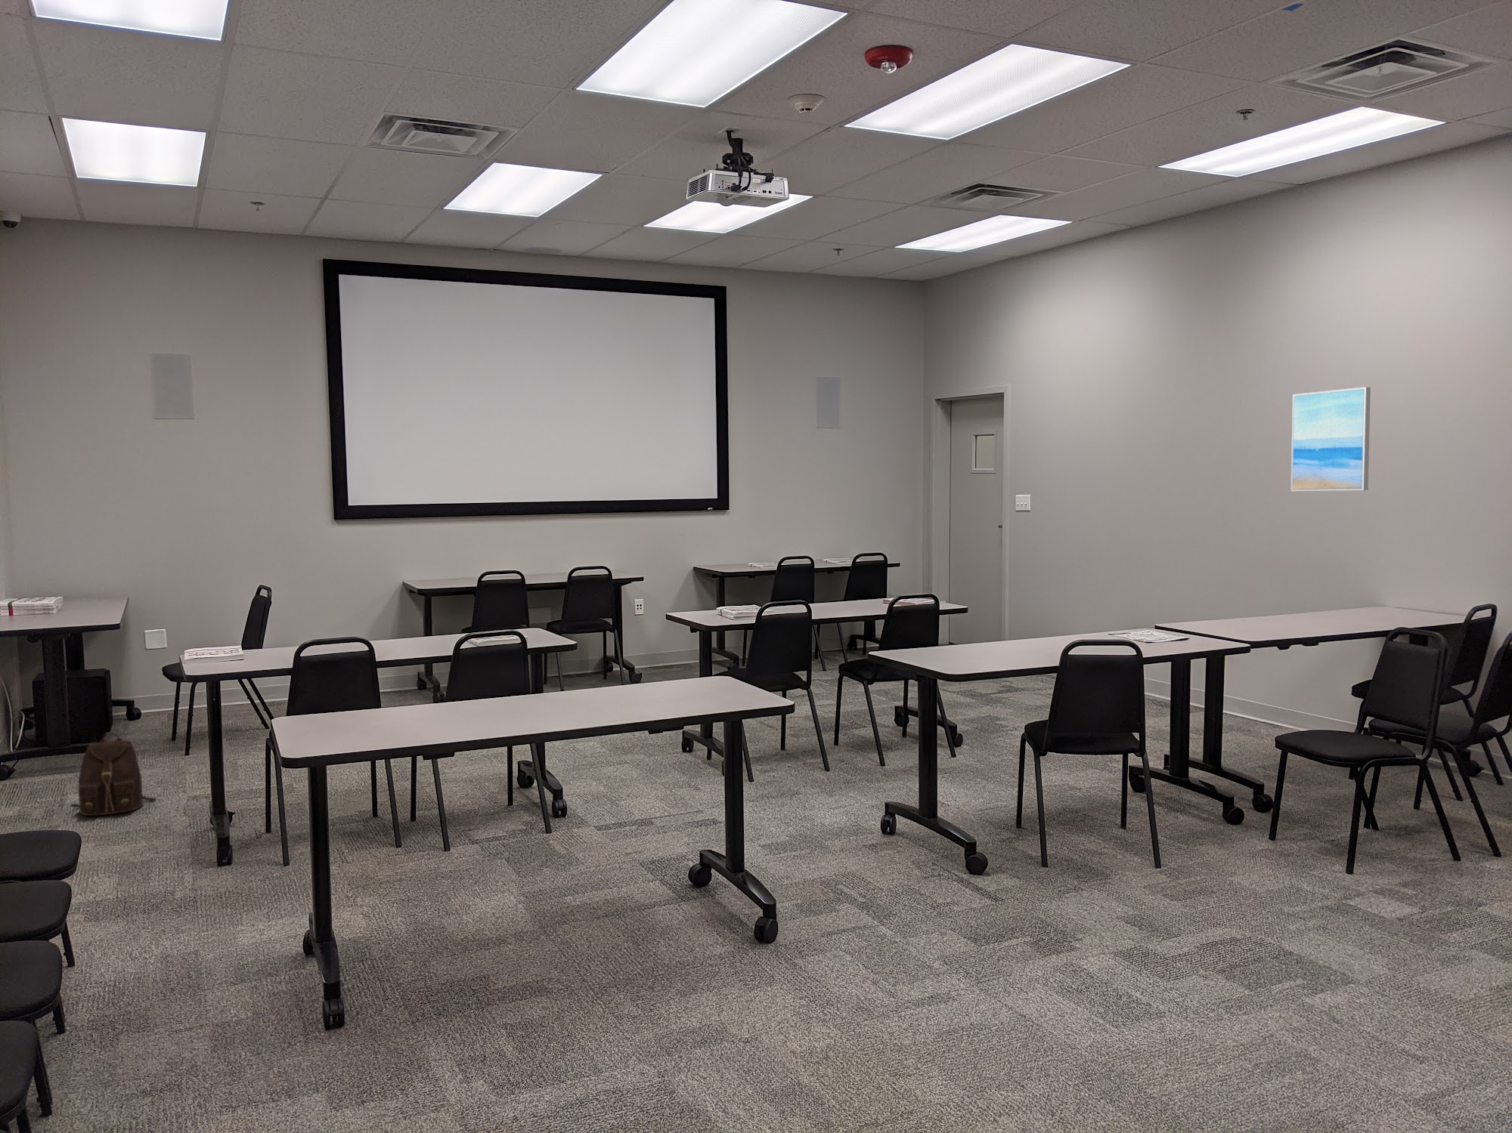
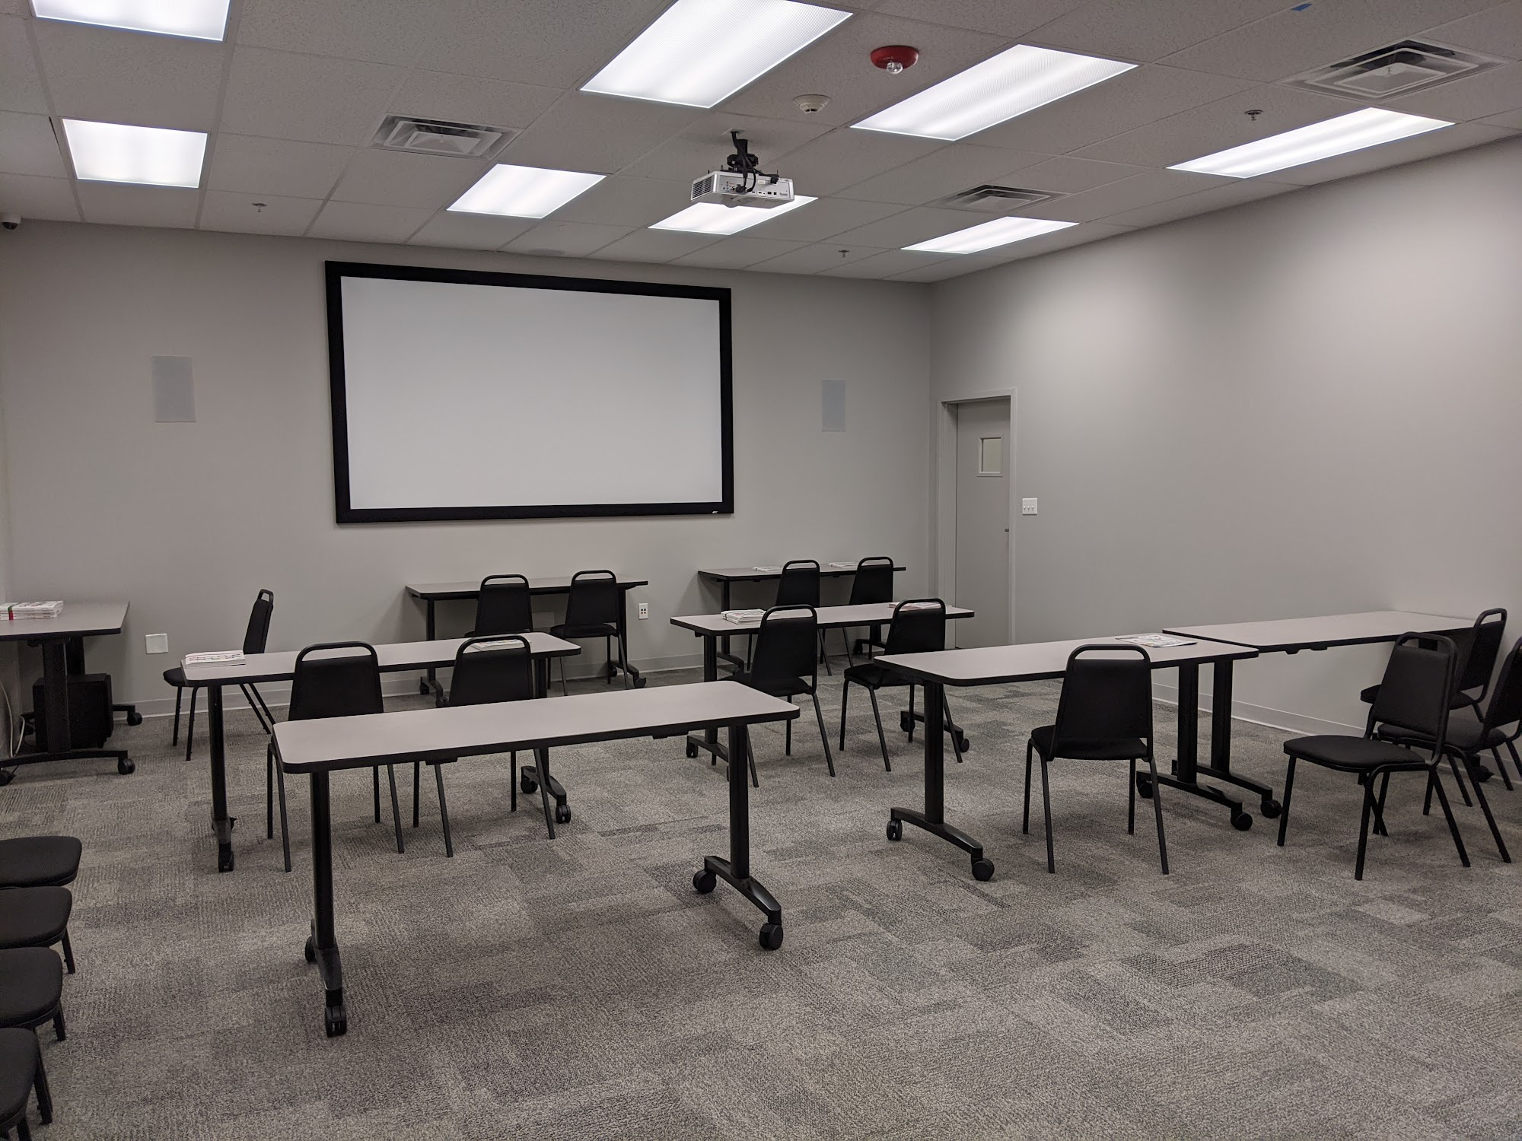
- wall art (1329, 440)
- backpack (111, 772)
